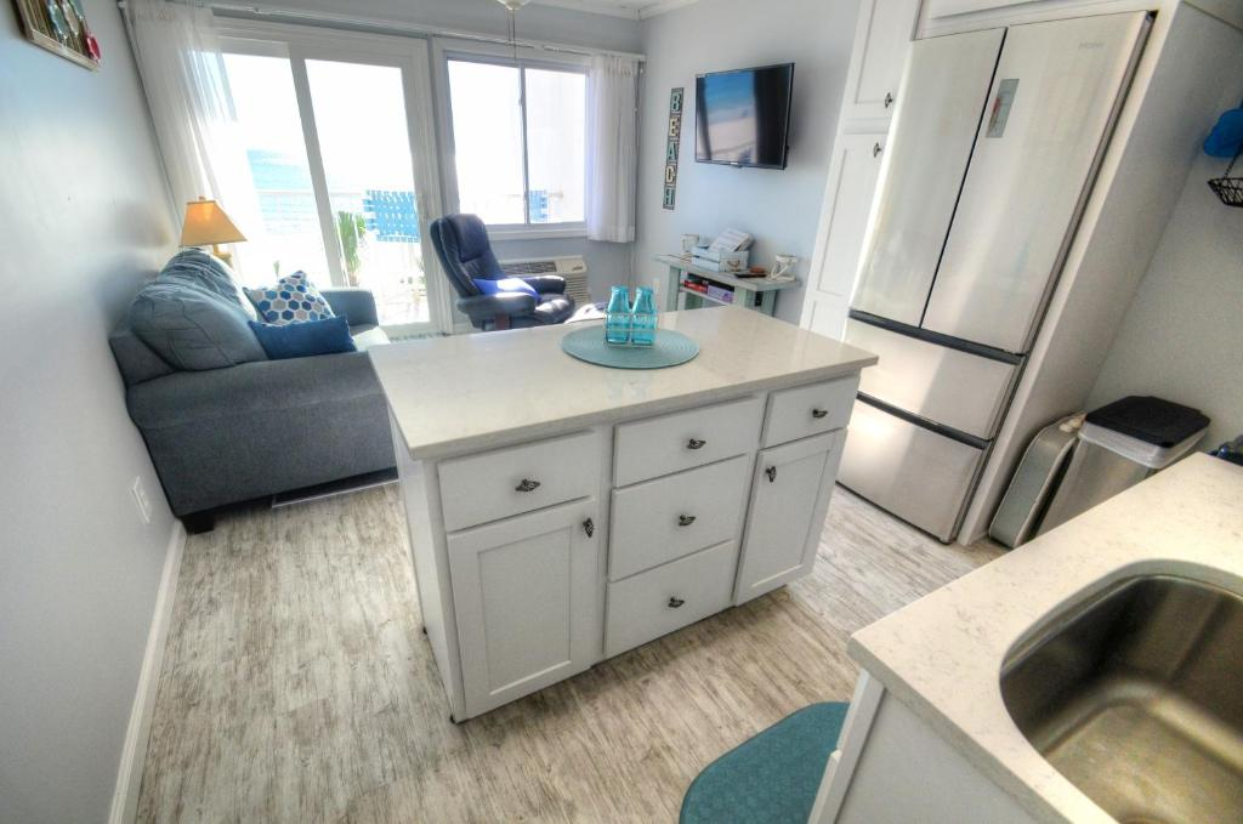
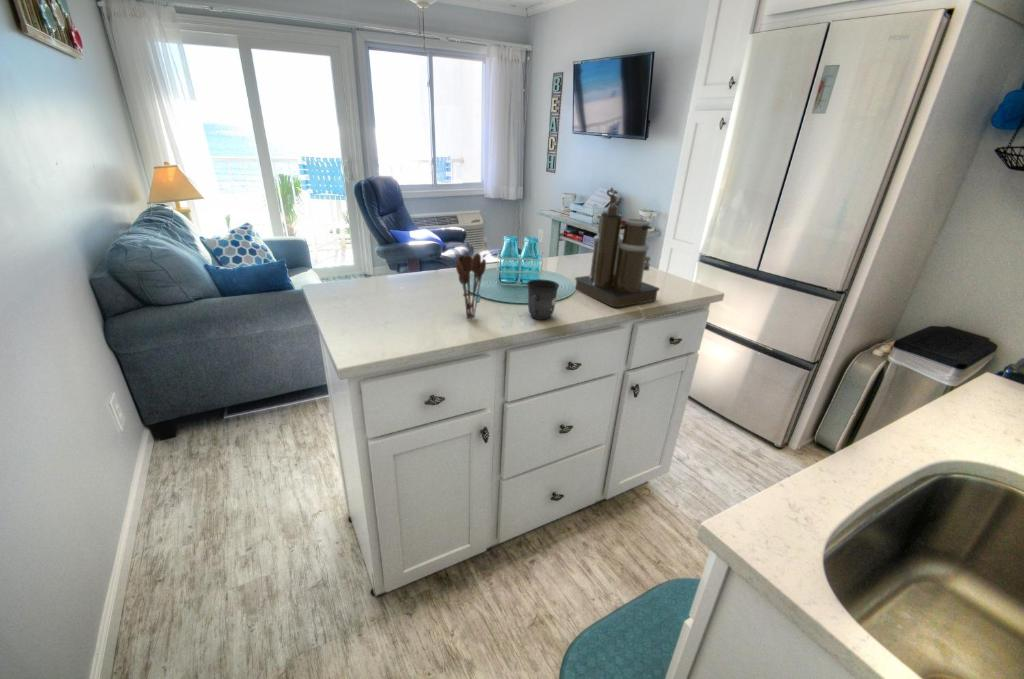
+ coffee maker (622, 243)
+ utensil holder (469, 286)
+ mug (539, 301)
